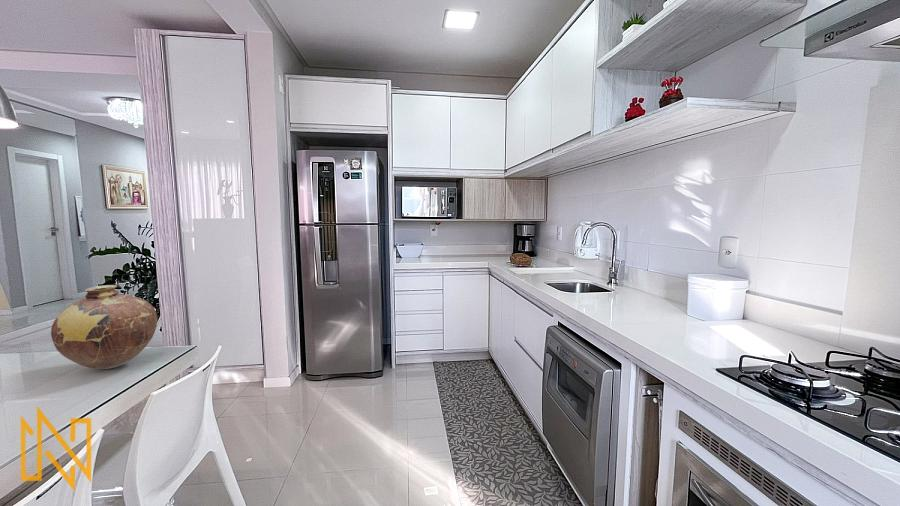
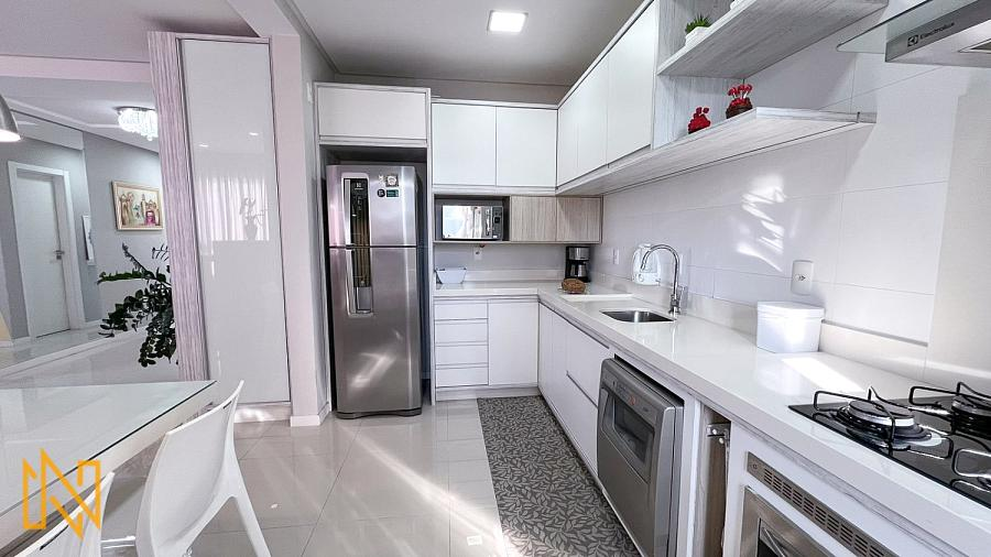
- vase (108, 327)
